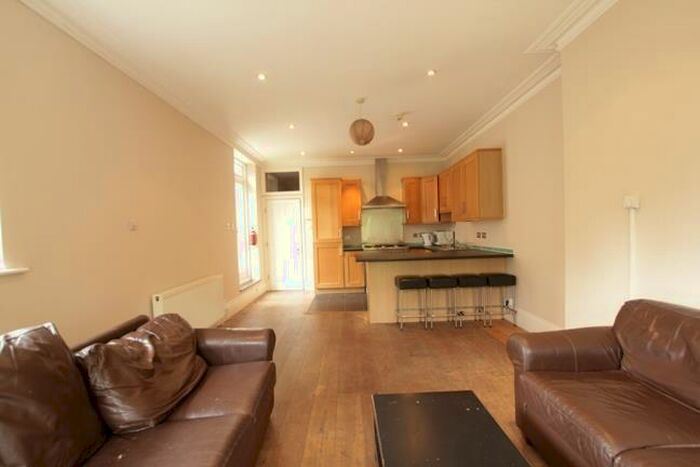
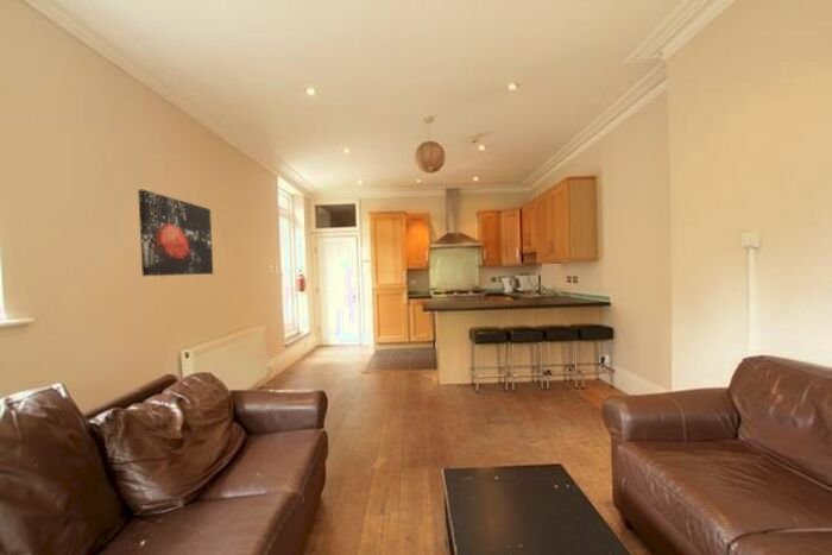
+ wall art (181, 238)
